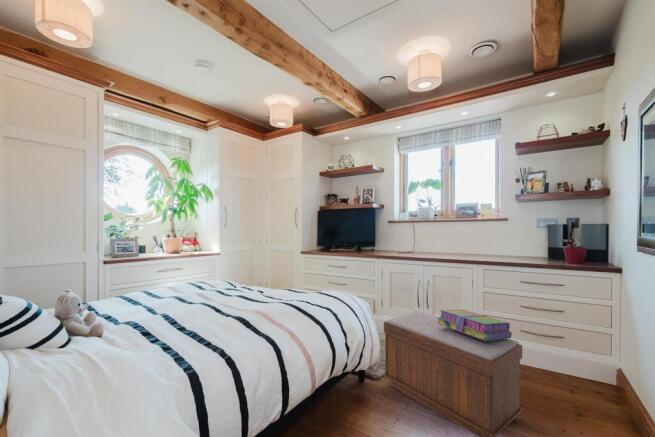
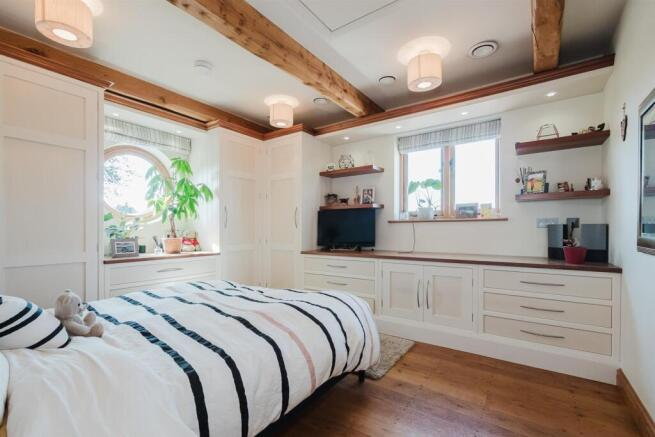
- stack of books (472, 325)
- bench (446, 363)
